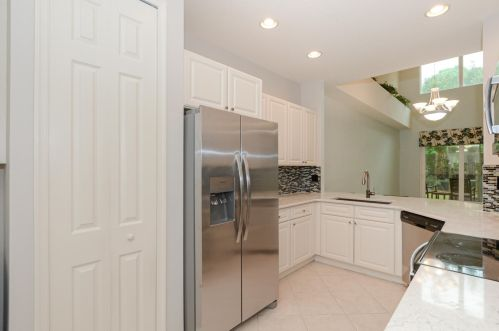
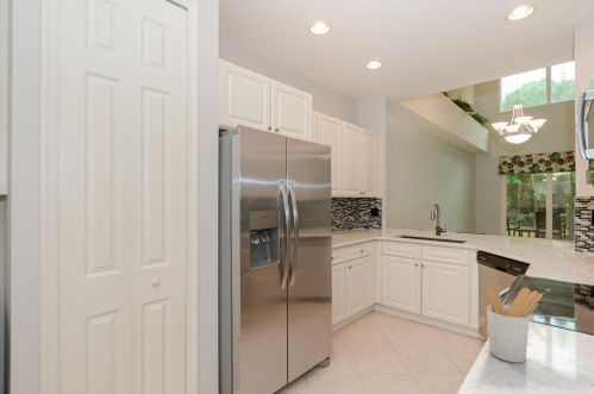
+ utensil holder (514, 320)
